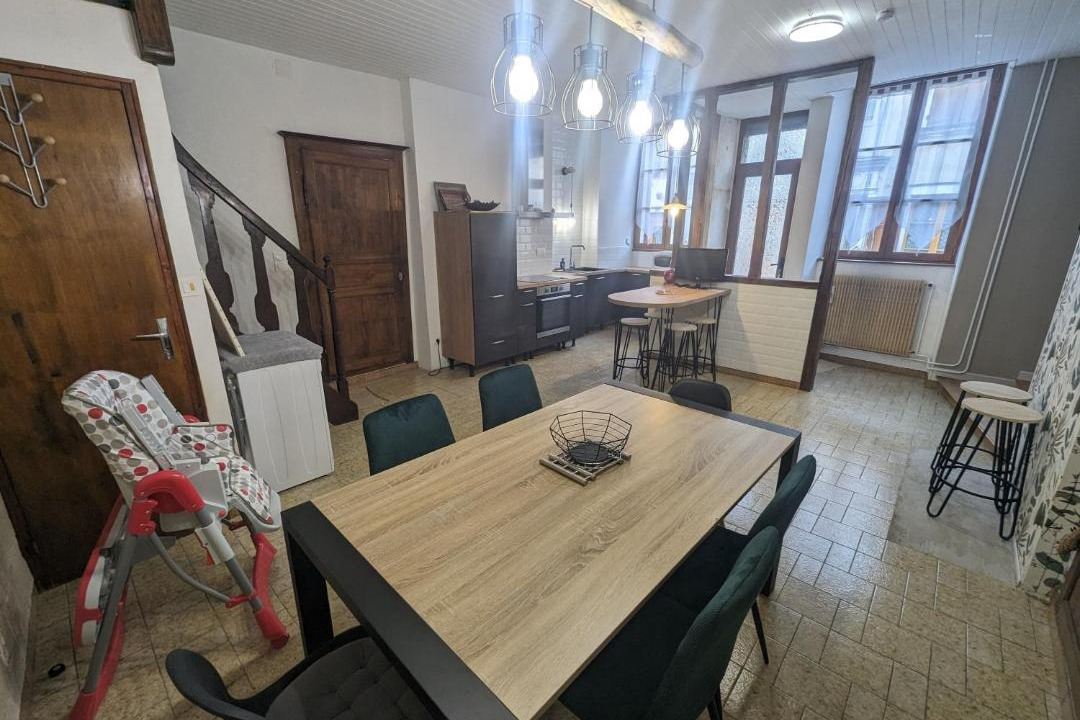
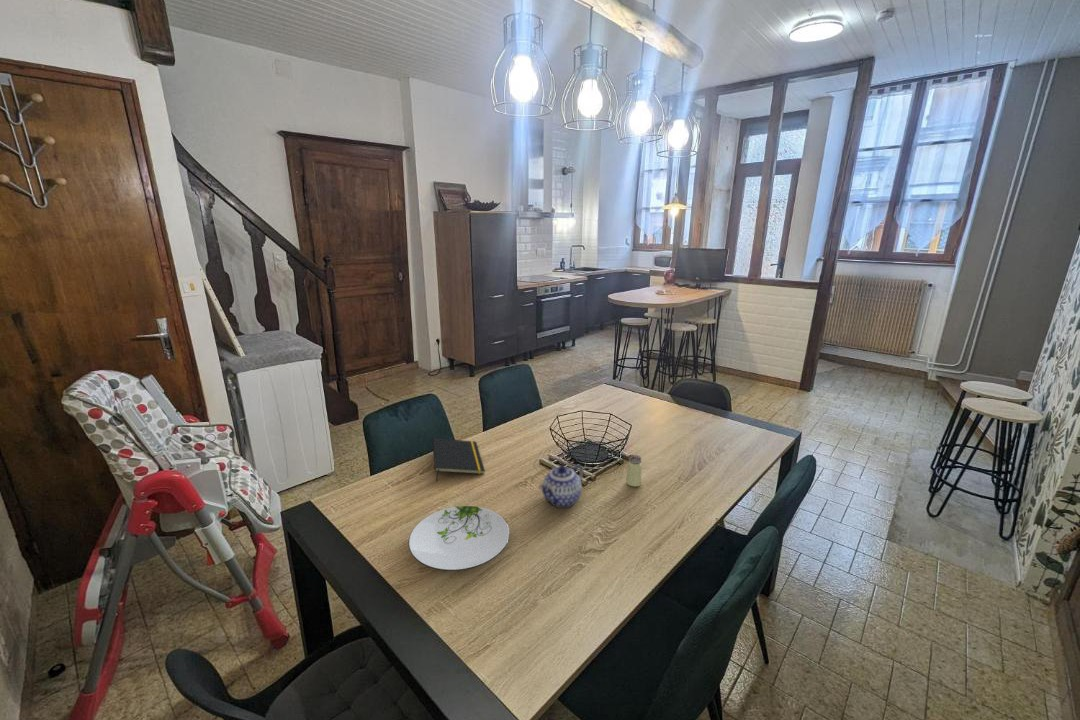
+ saltshaker (634, 469)
+ plate (460, 540)
+ notepad (457, 455)
+ teapot (562, 483)
